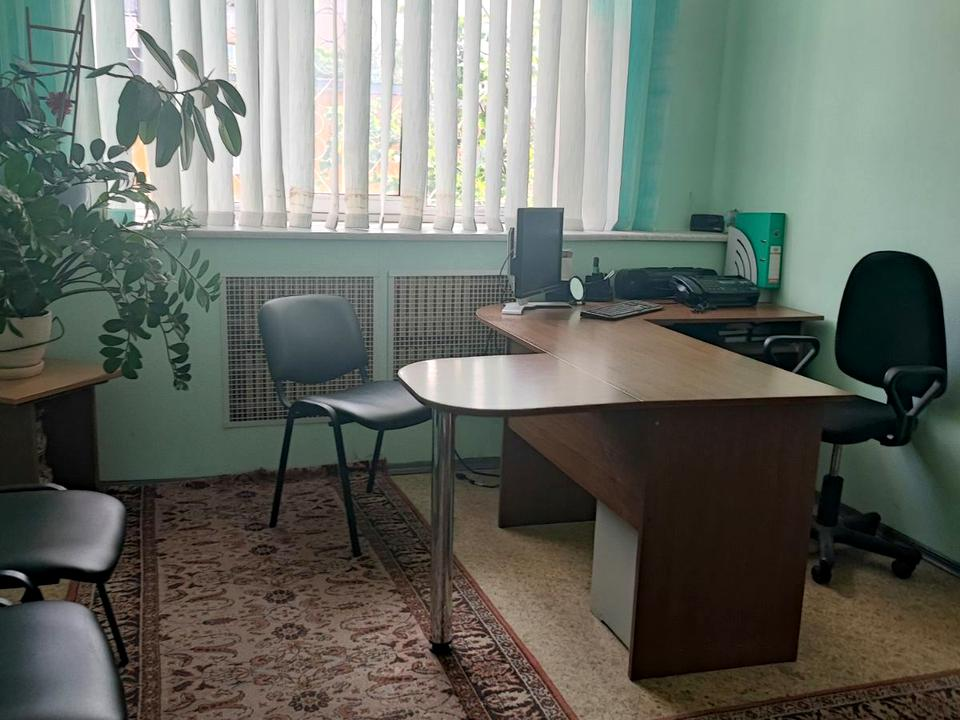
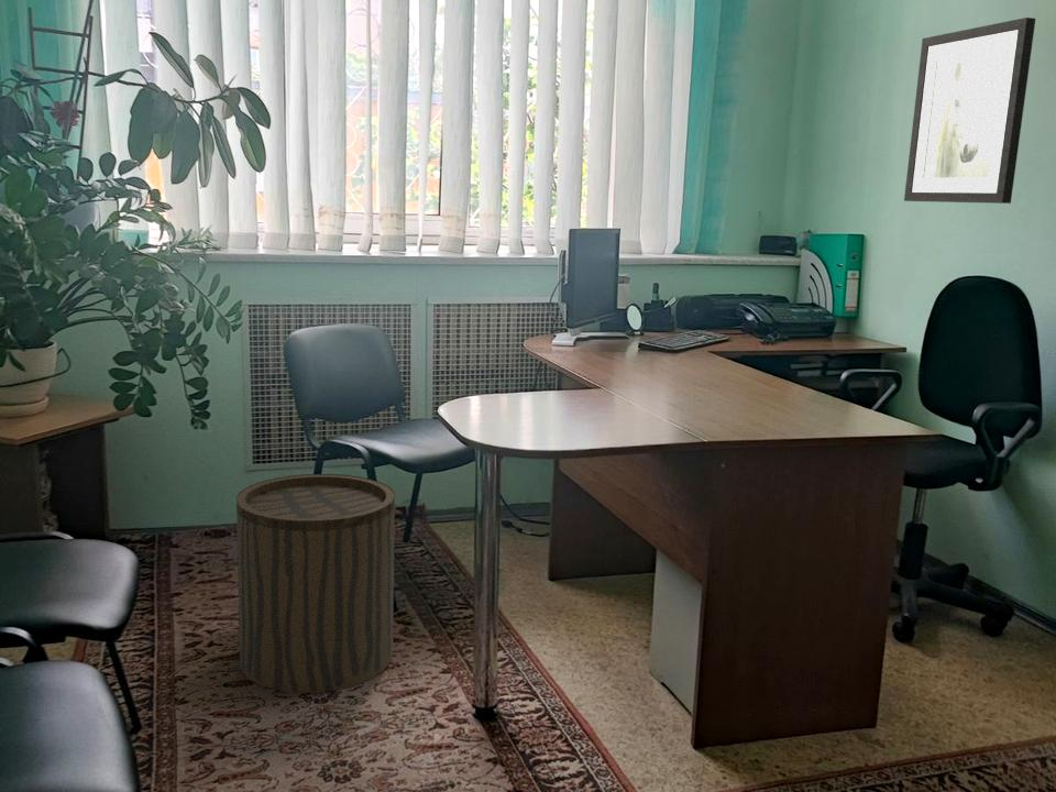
+ wall art (964, 117)
+ stool (317, 576)
